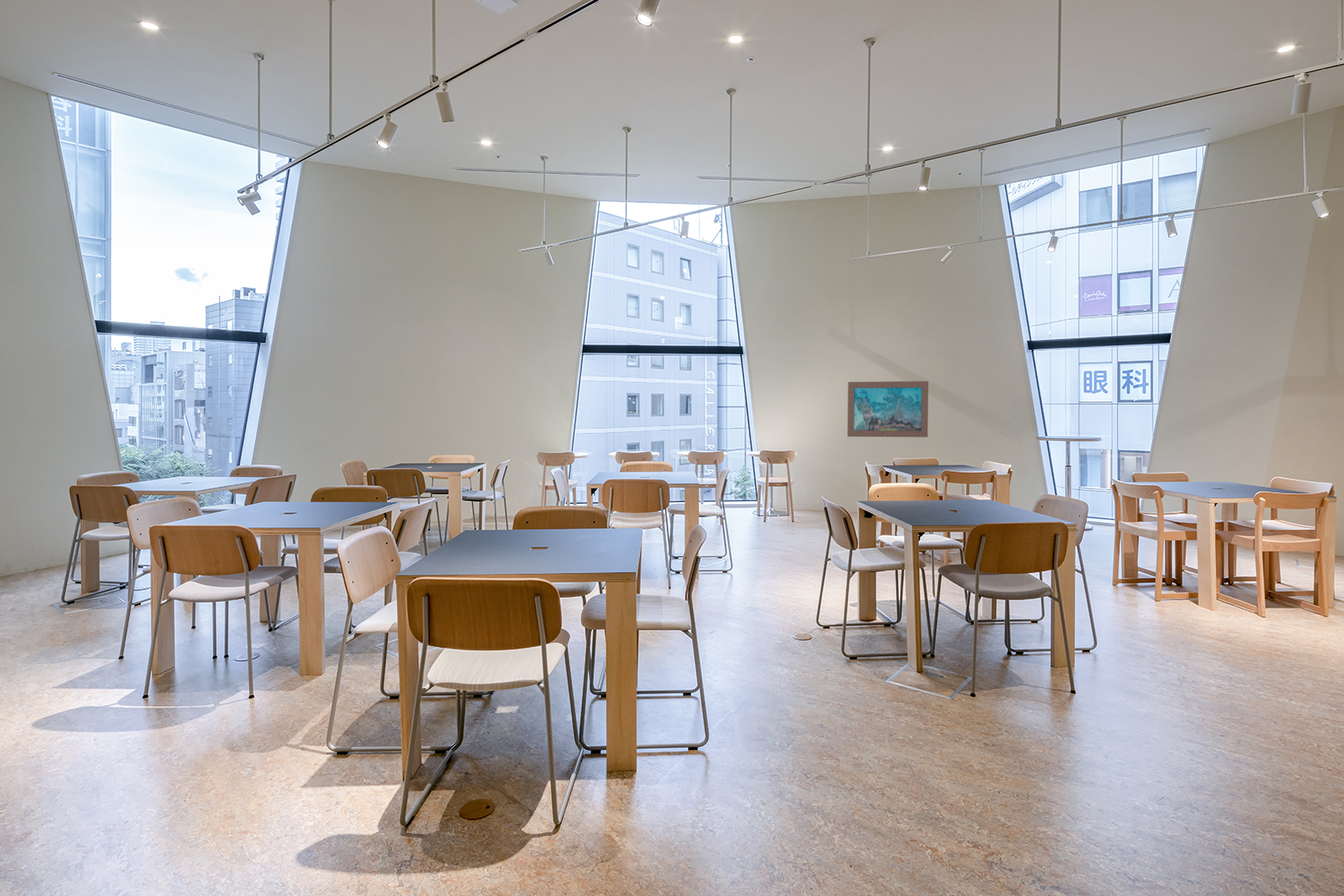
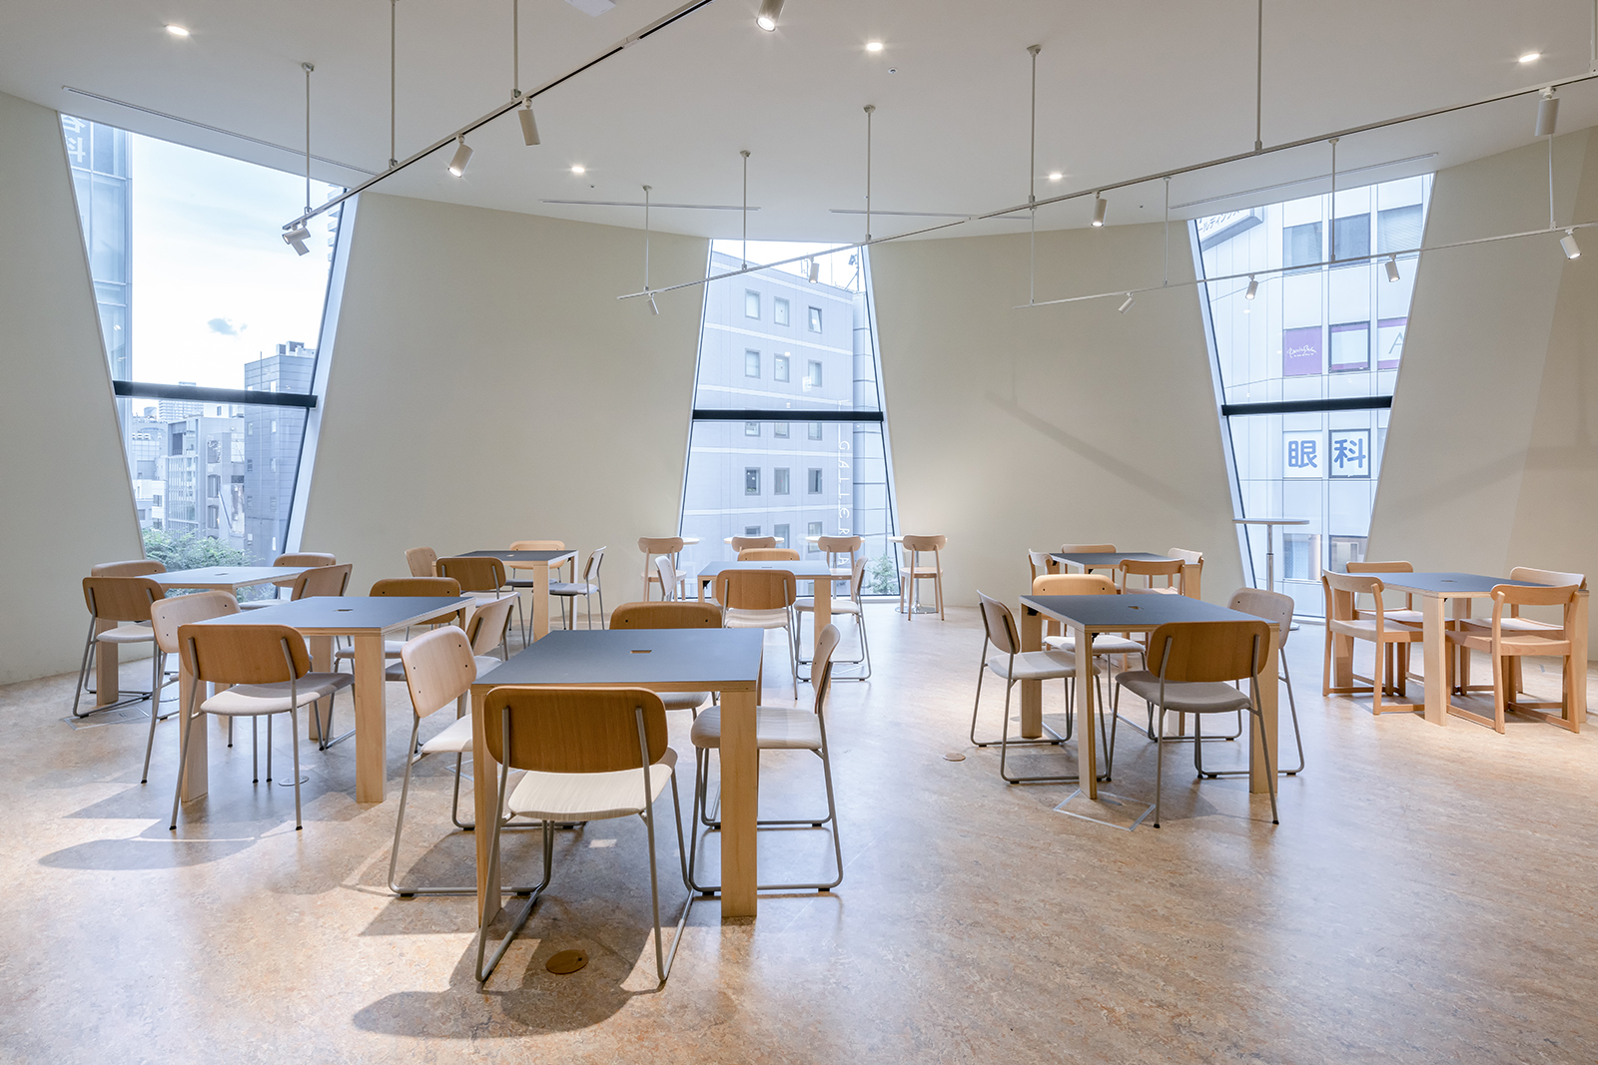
- wall art (887, 409)
